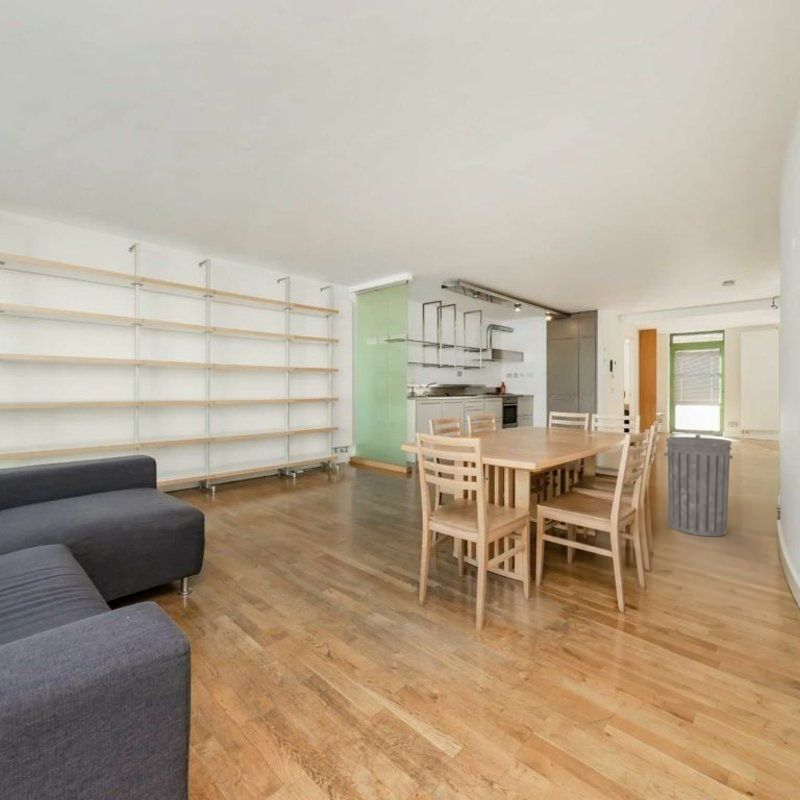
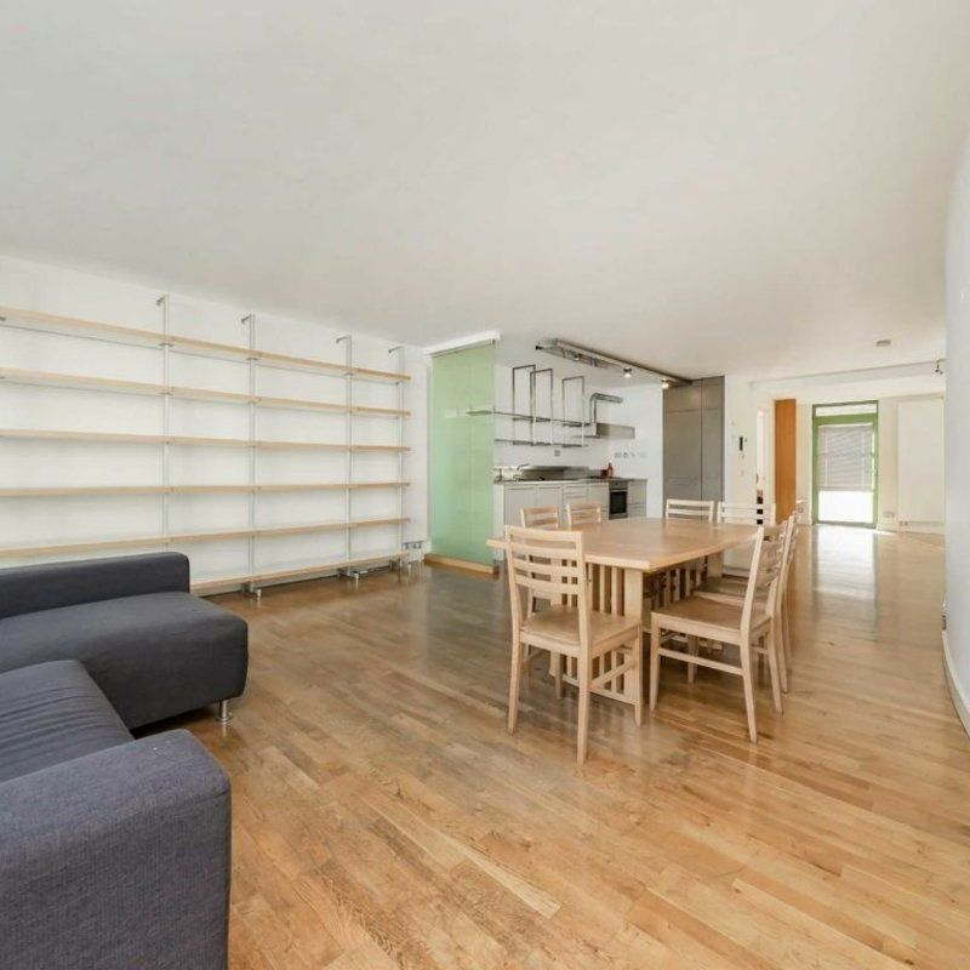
- trash can (697, 481)
